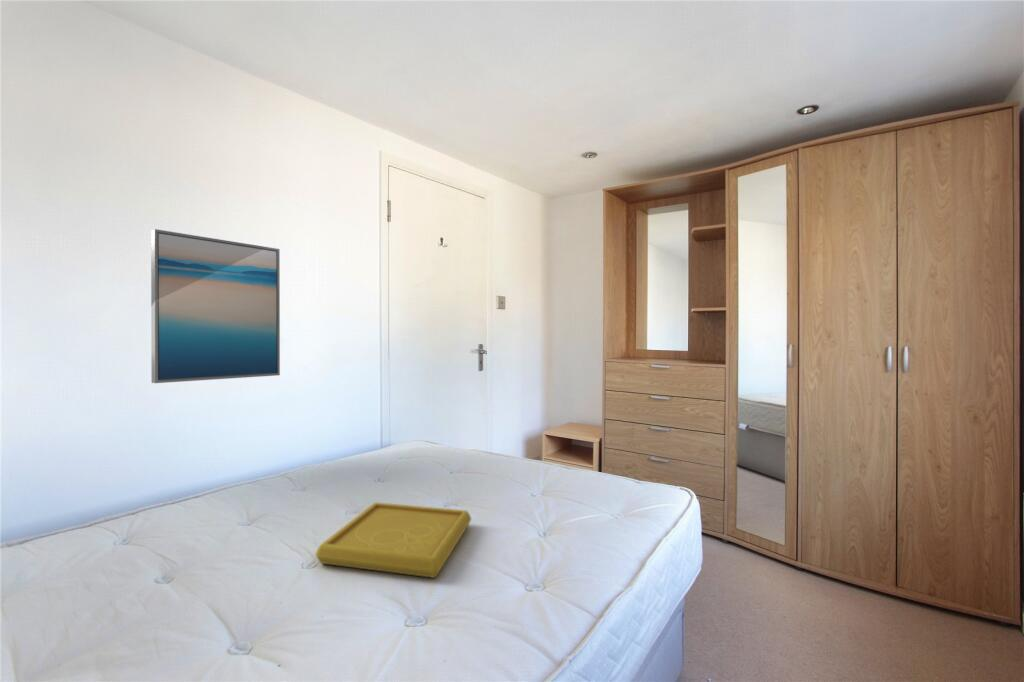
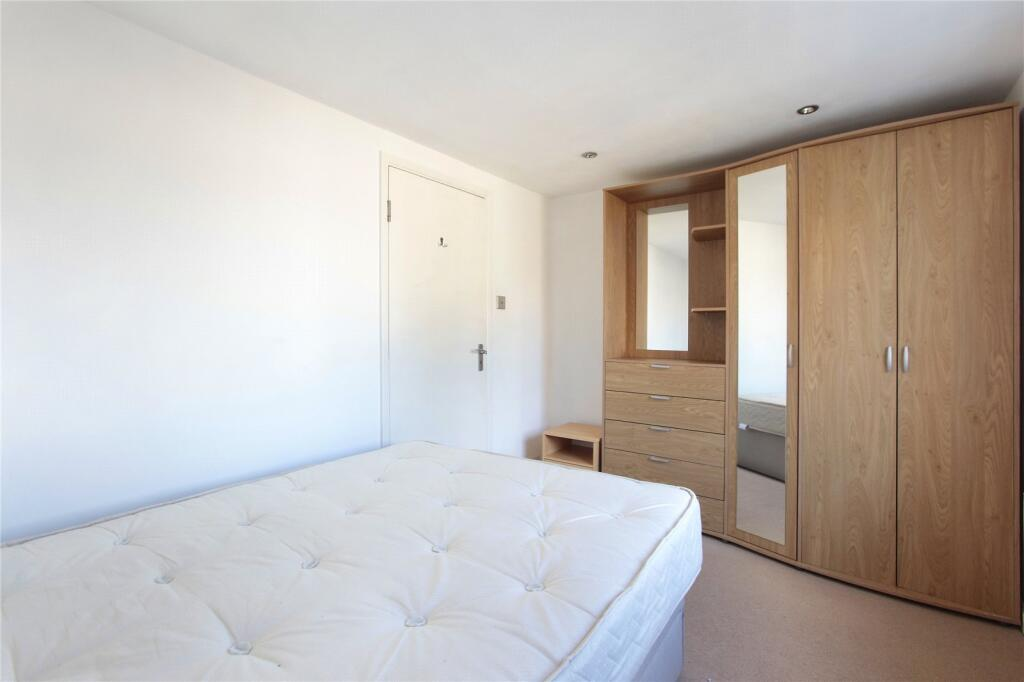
- wall art (221, 309)
- serving tray (400, 534)
